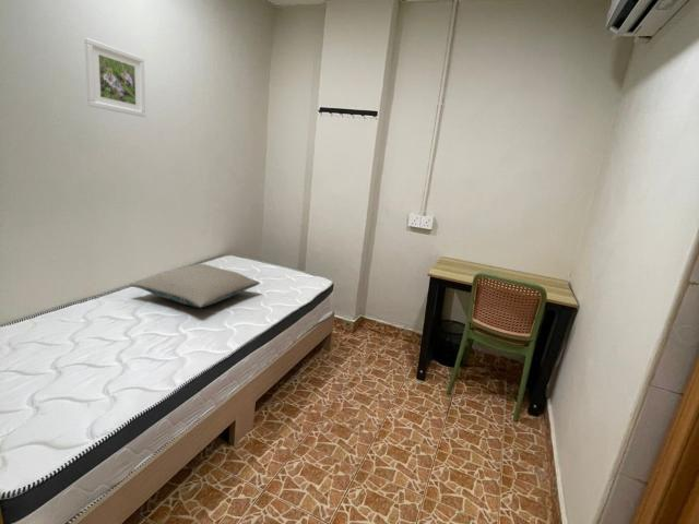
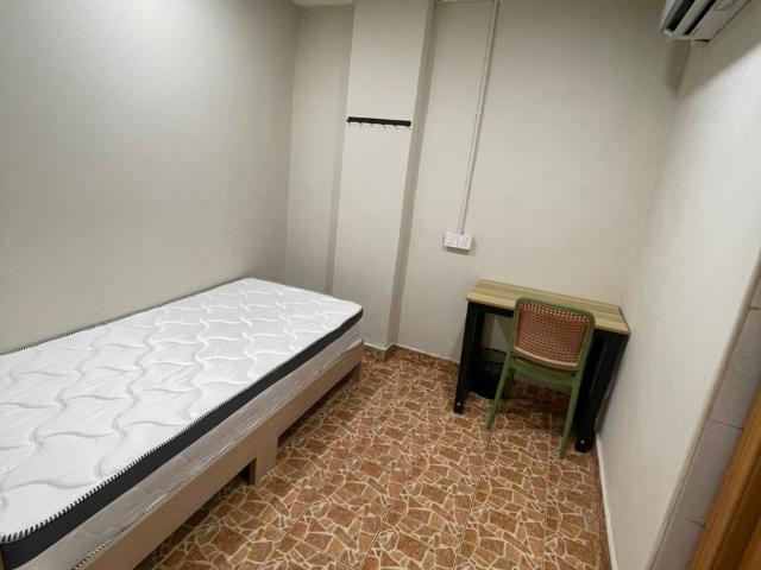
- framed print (117, 81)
- pillow (199, 283)
